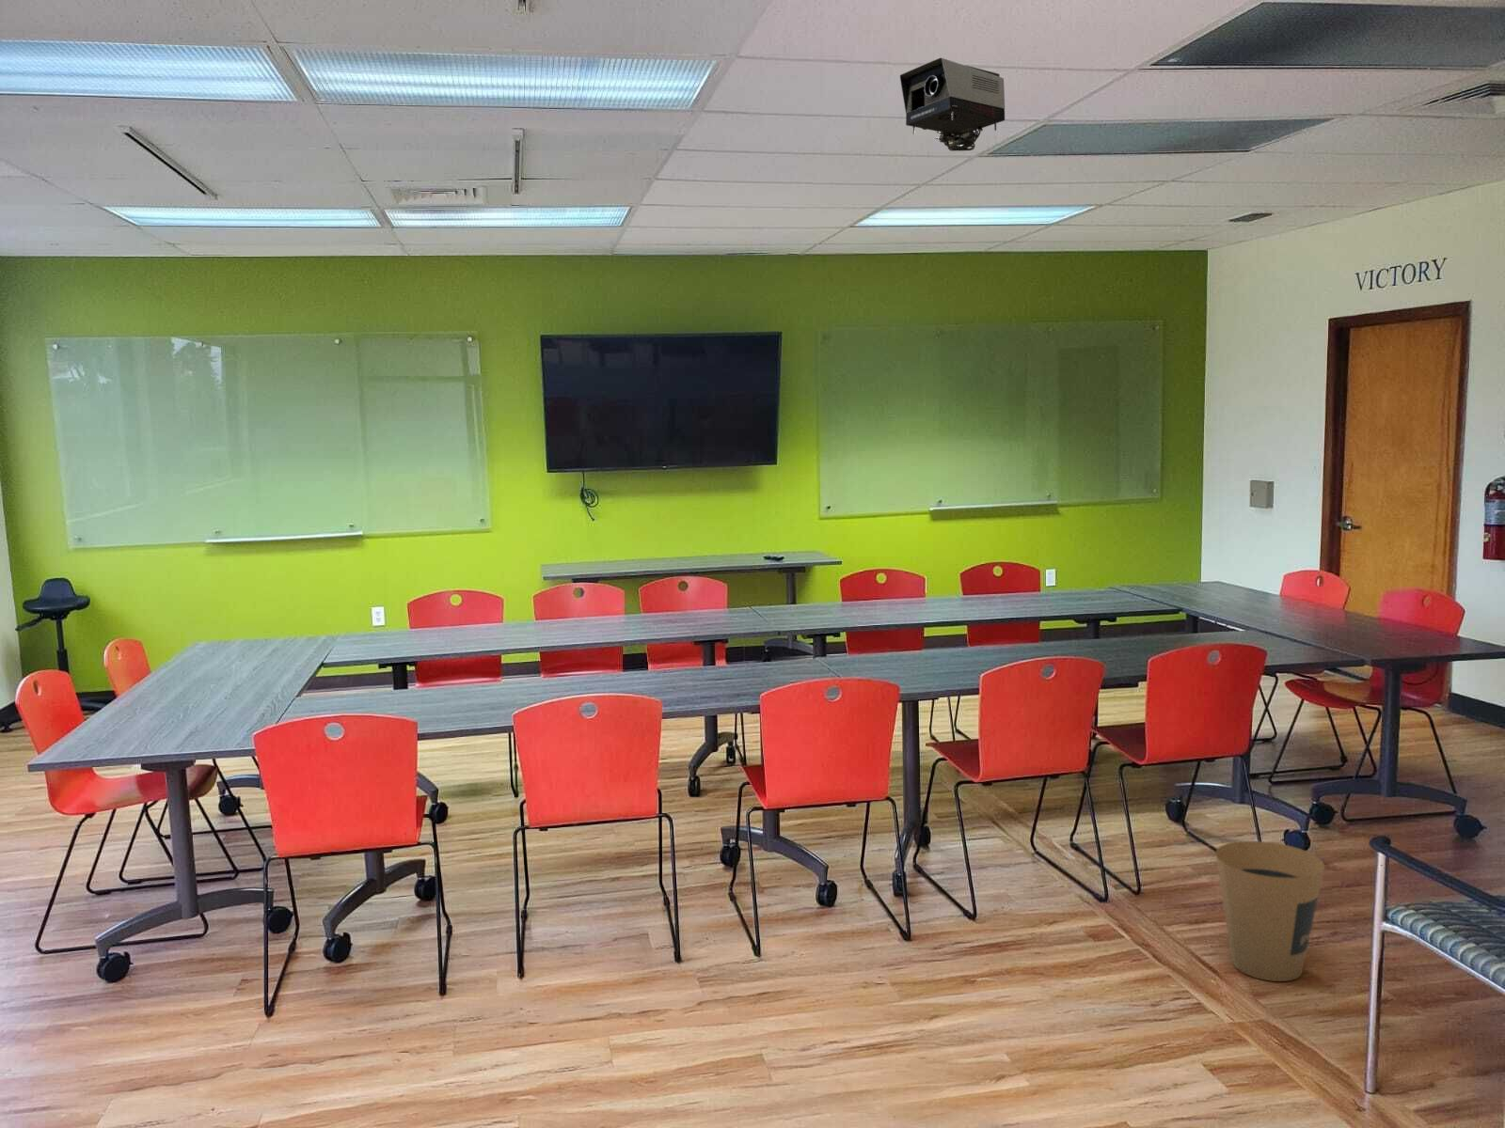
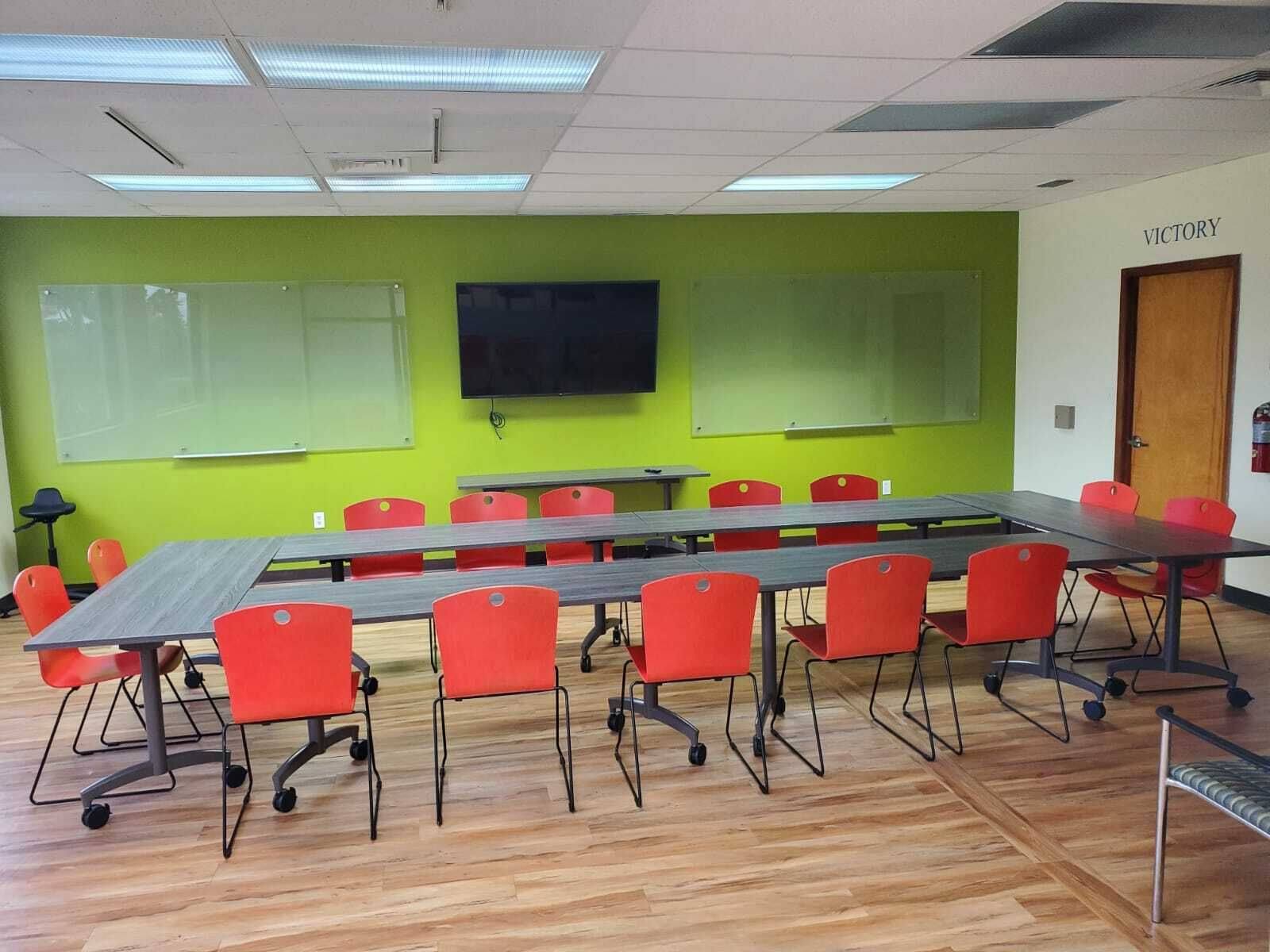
- projector (952, 107)
- trash can (1267, 912)
